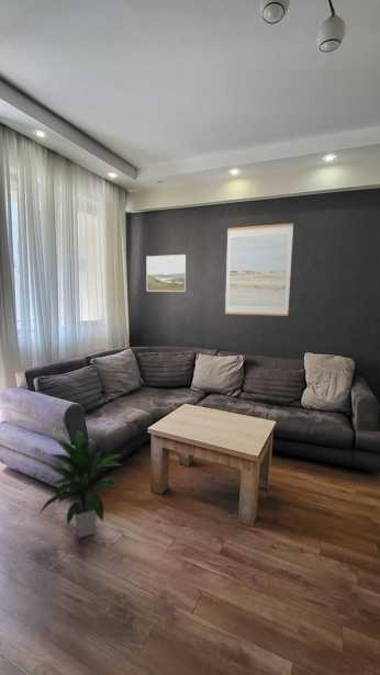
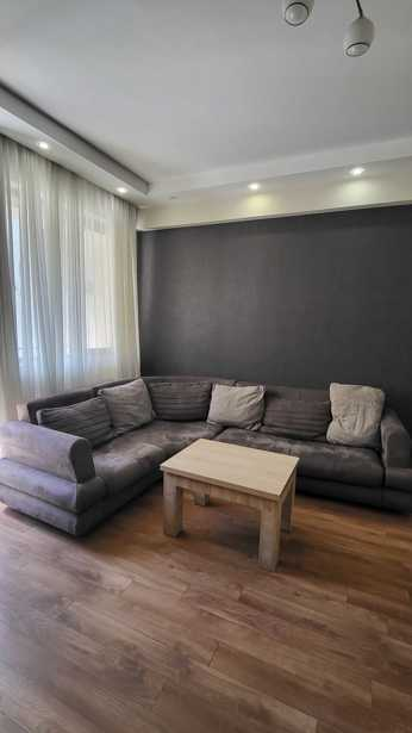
- indoor plant (80, 483)
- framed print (166, 273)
- wall art (257, 271)
